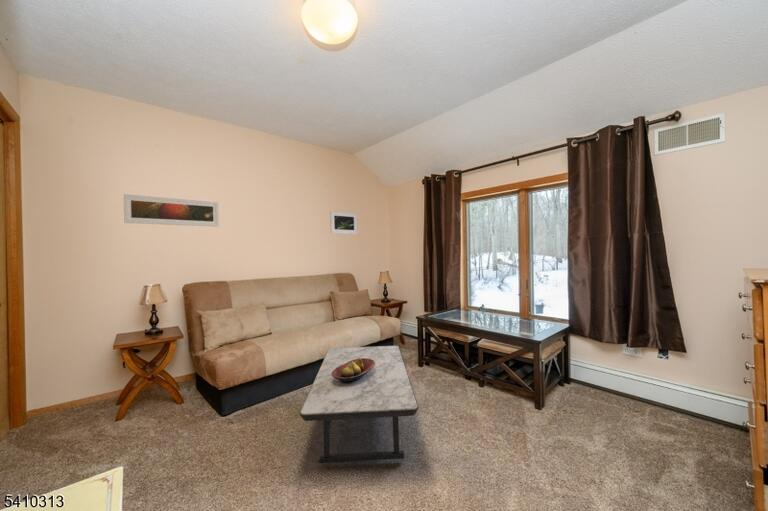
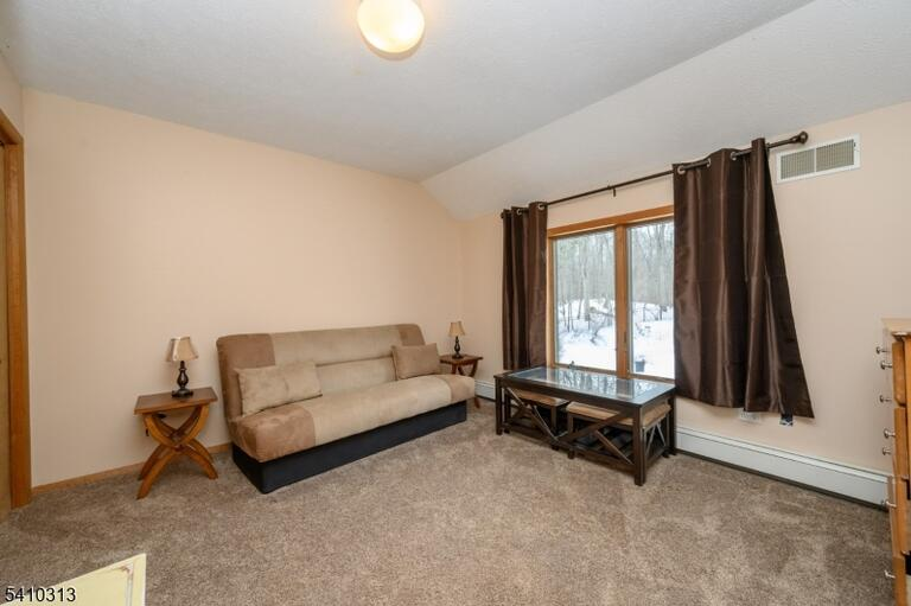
- fruit bowl (354, 367)
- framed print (344, 223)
- coffee table (362, 396)
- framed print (175, 211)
